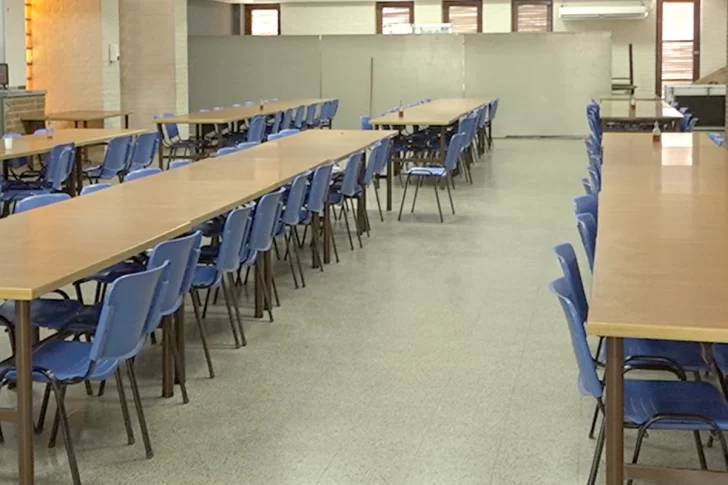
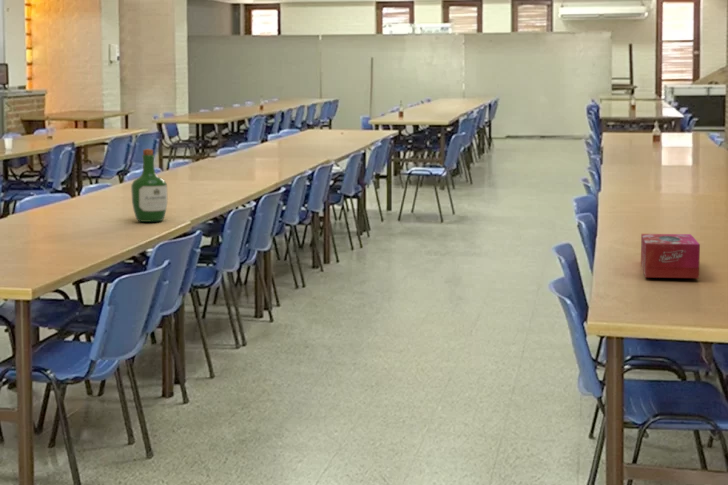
+ tissue box (668, 254)
+ wine bottle (149, 185)
